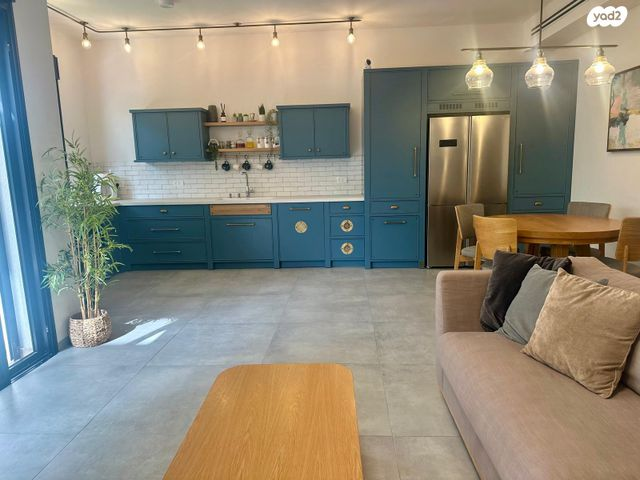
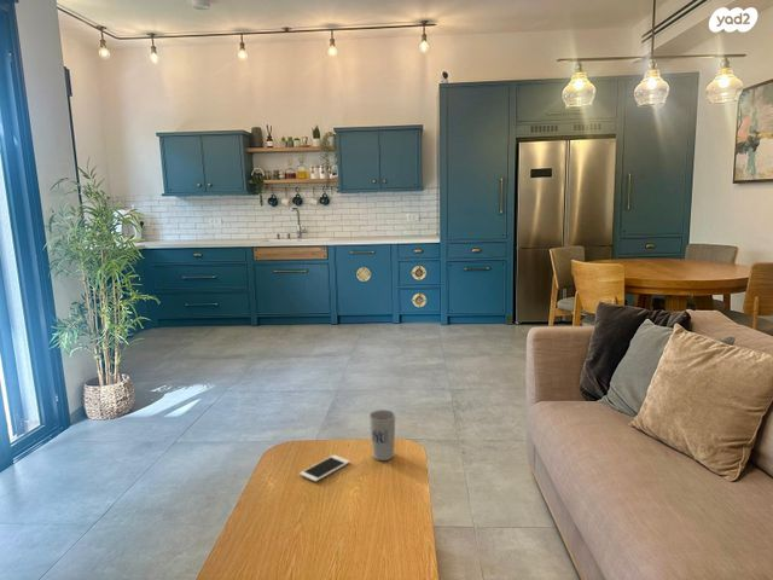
+ cell phone (325, 468)
+ cup (383, 435)
